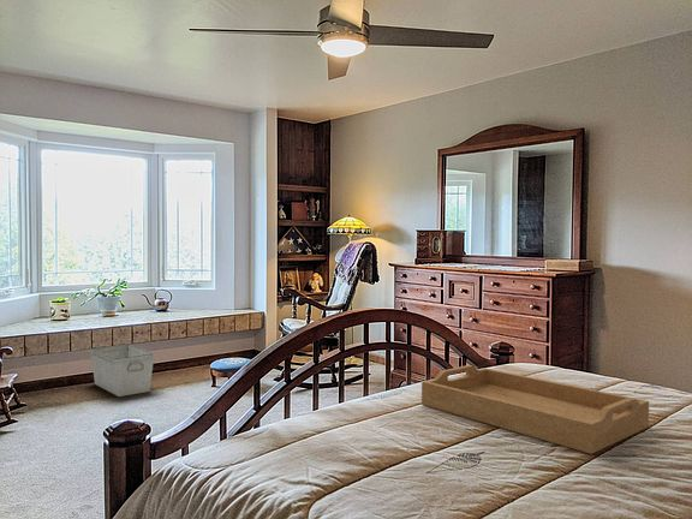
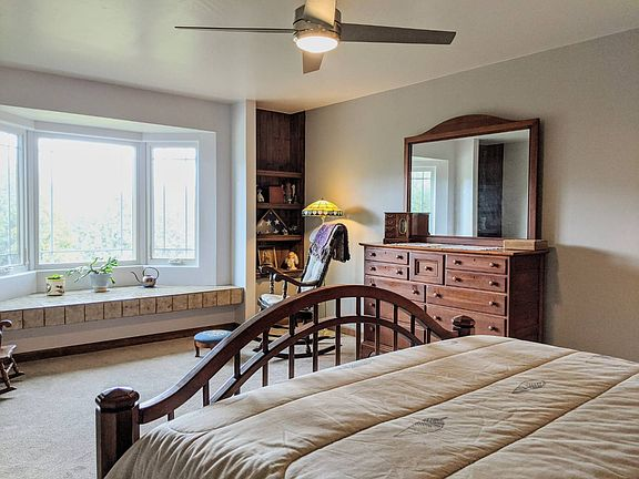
- storage bin (121, 369)
- serving tray (527, 399)
